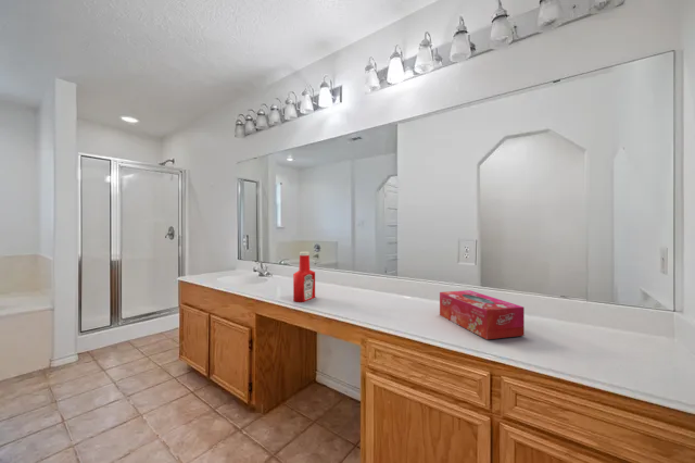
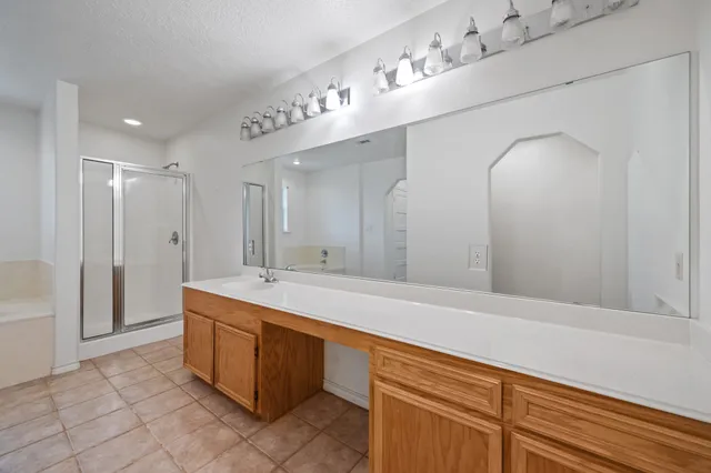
- soap bottle (304, 275)
- tissue box (477, 311)
